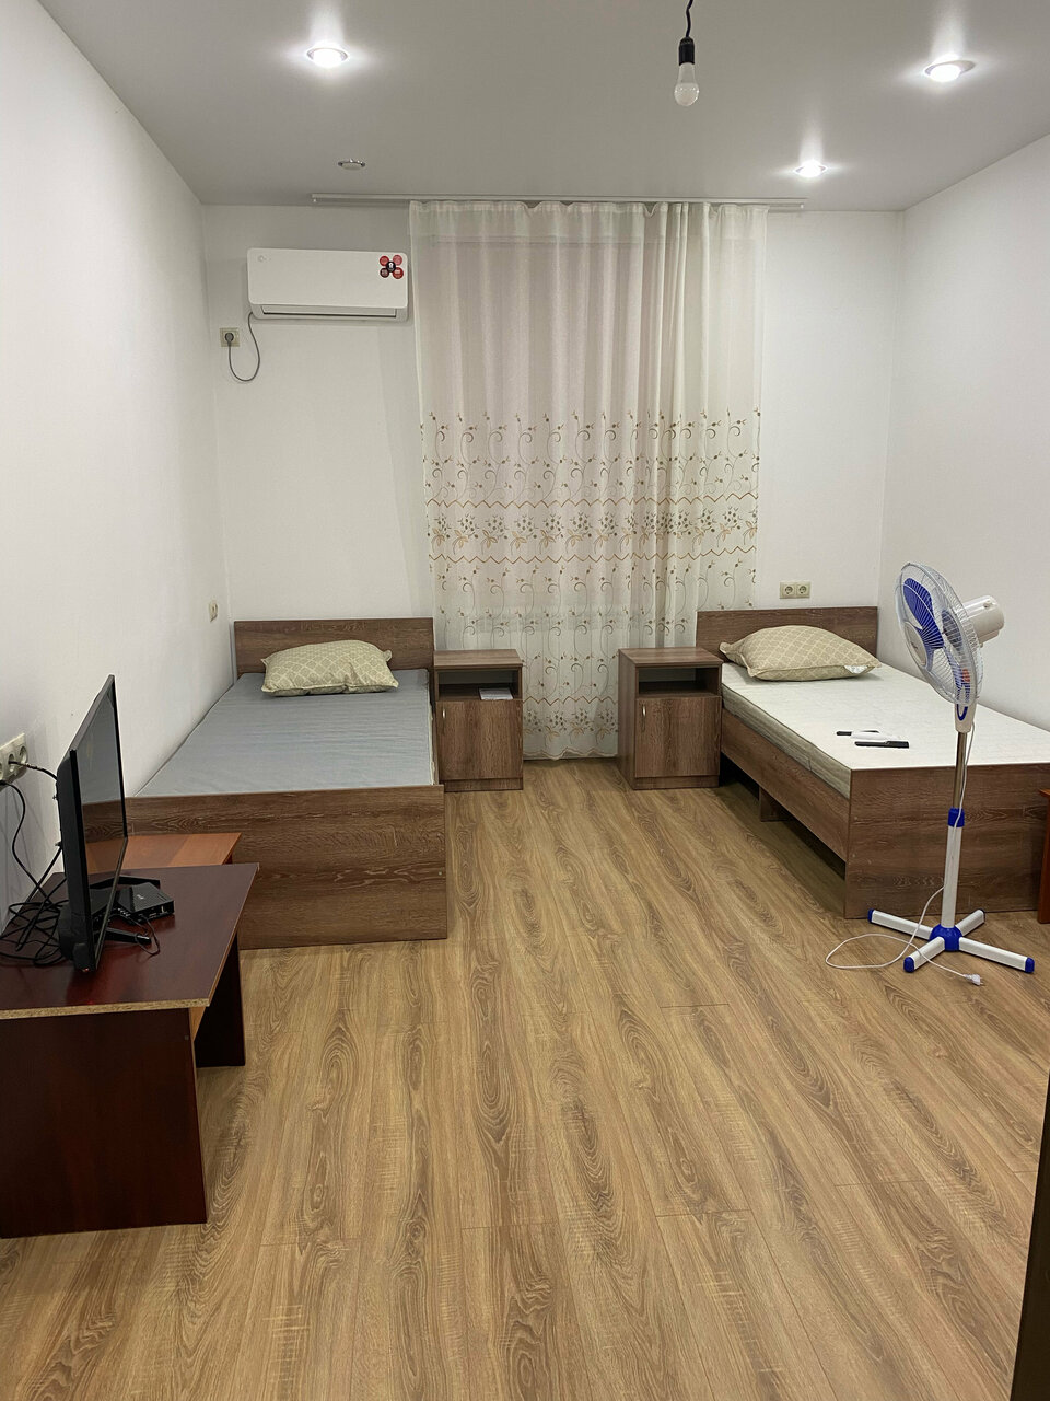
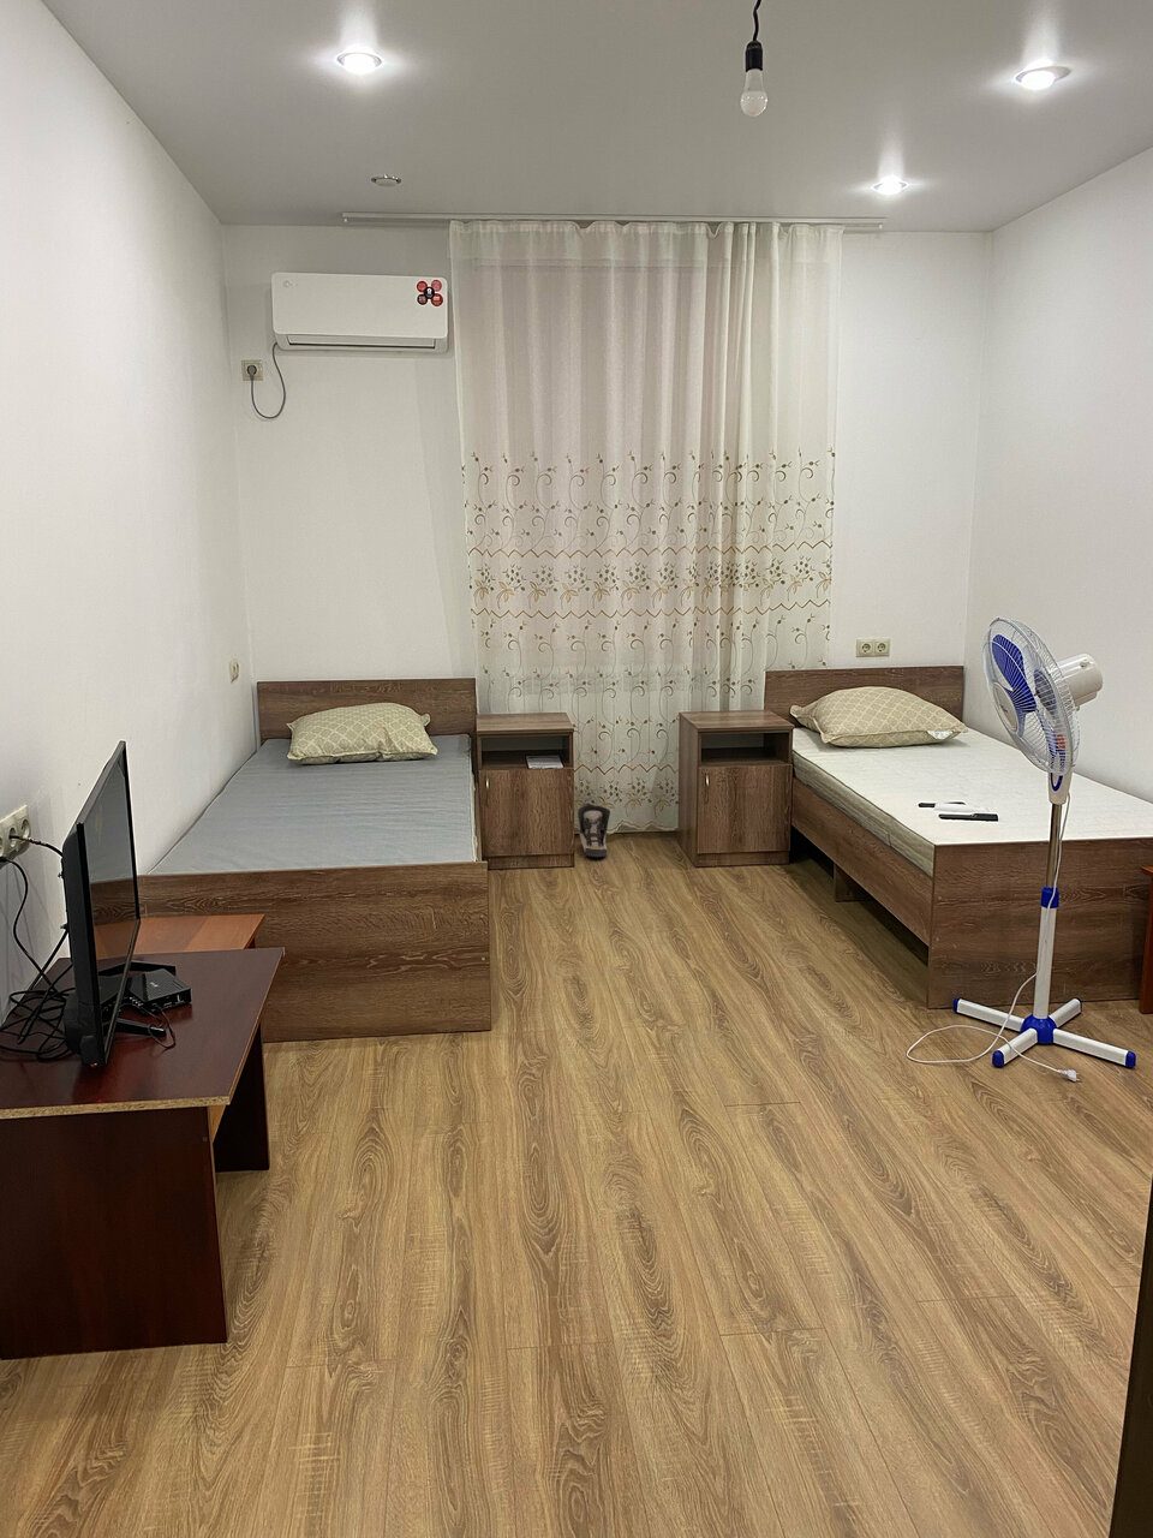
+ shoe (595, 831)
